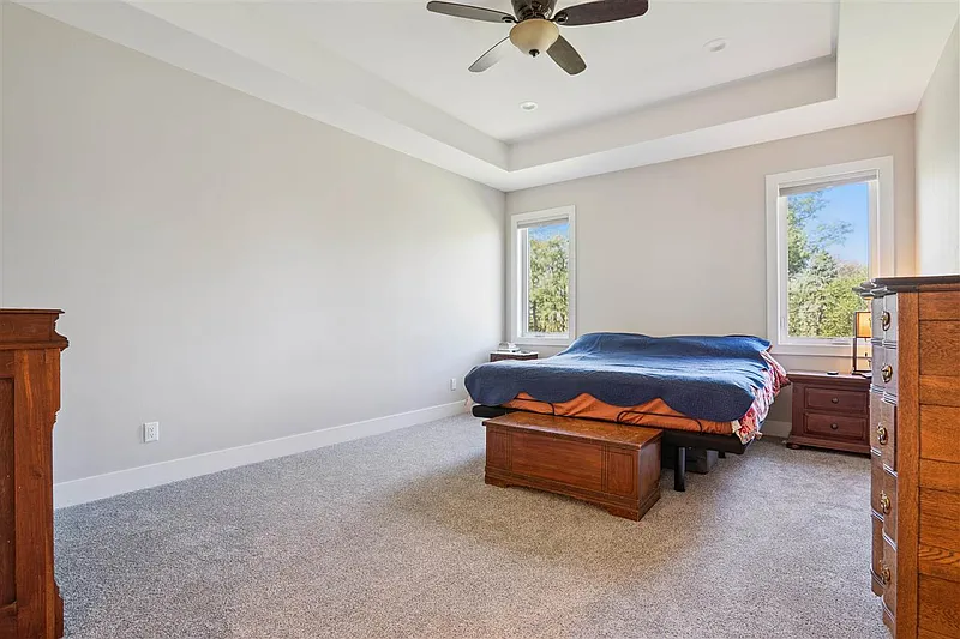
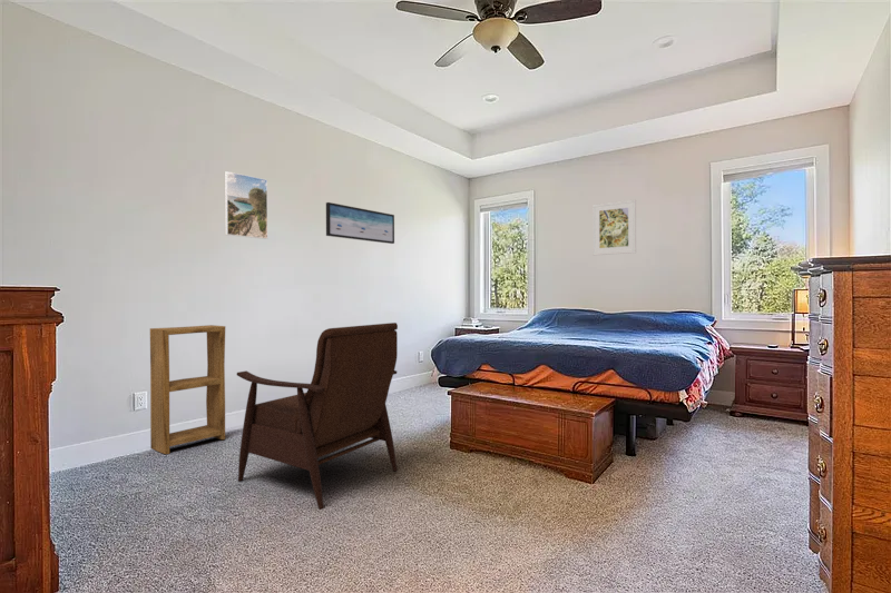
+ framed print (246, 206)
+ armchair (322, 399)
+ wall art (362, 224)
+ shelving unit (188, 385)
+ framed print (614, 228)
